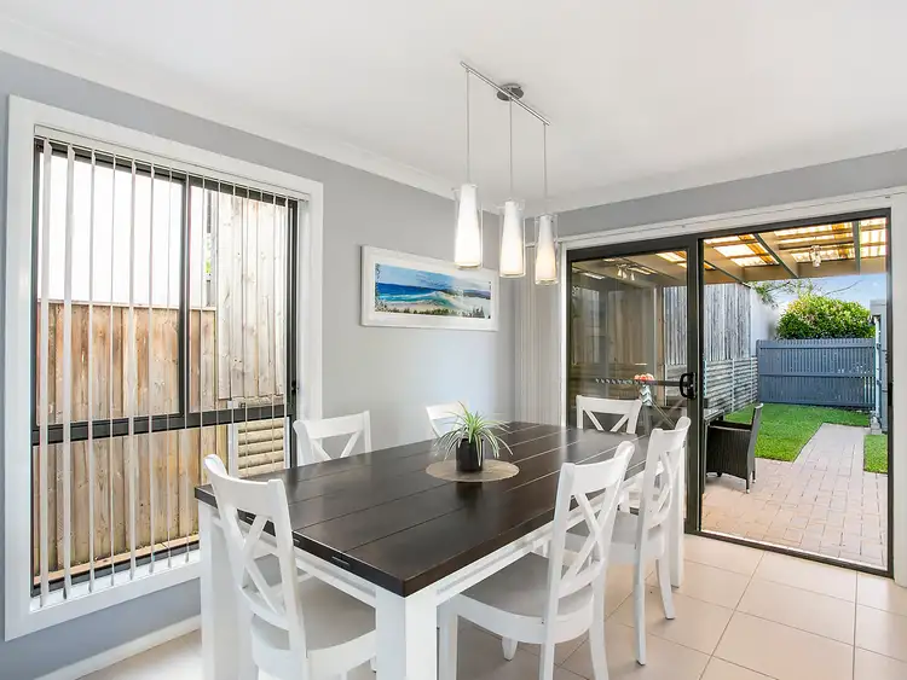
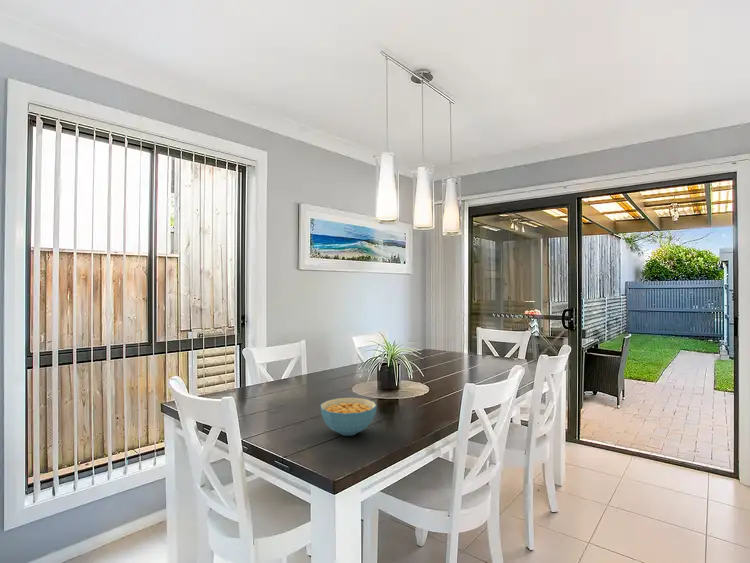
+ cereal bowl (348, 418)
